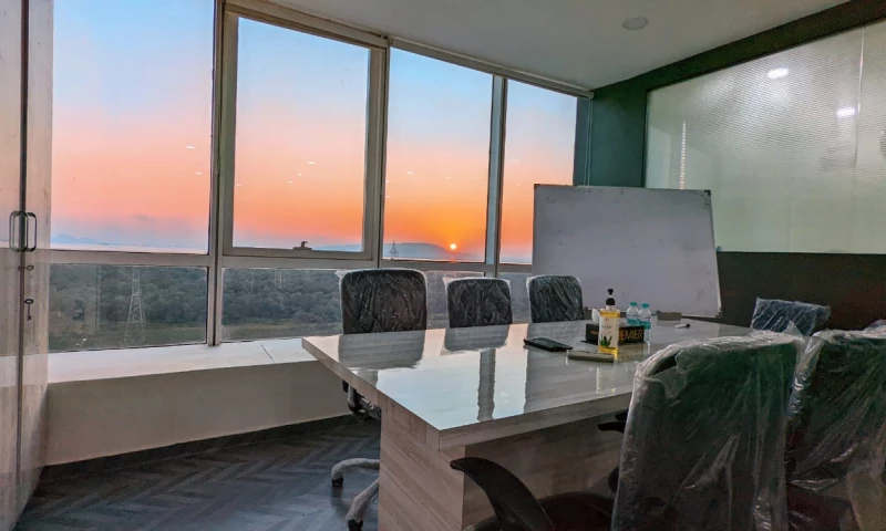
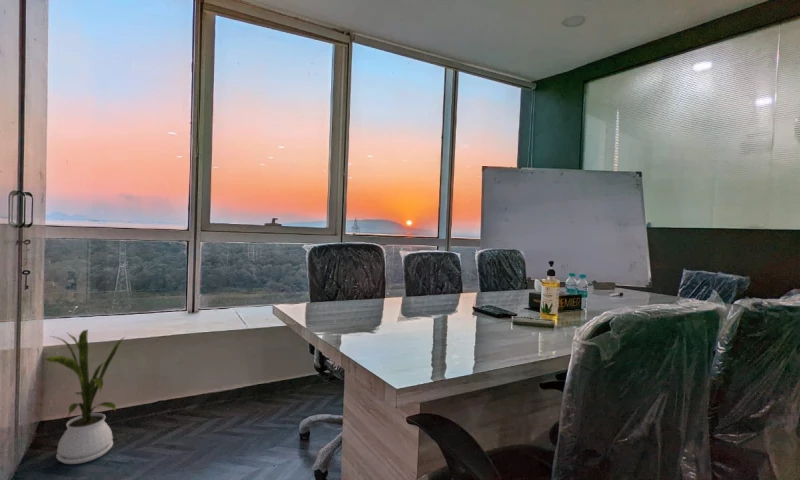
+ house plant (84, 388)
